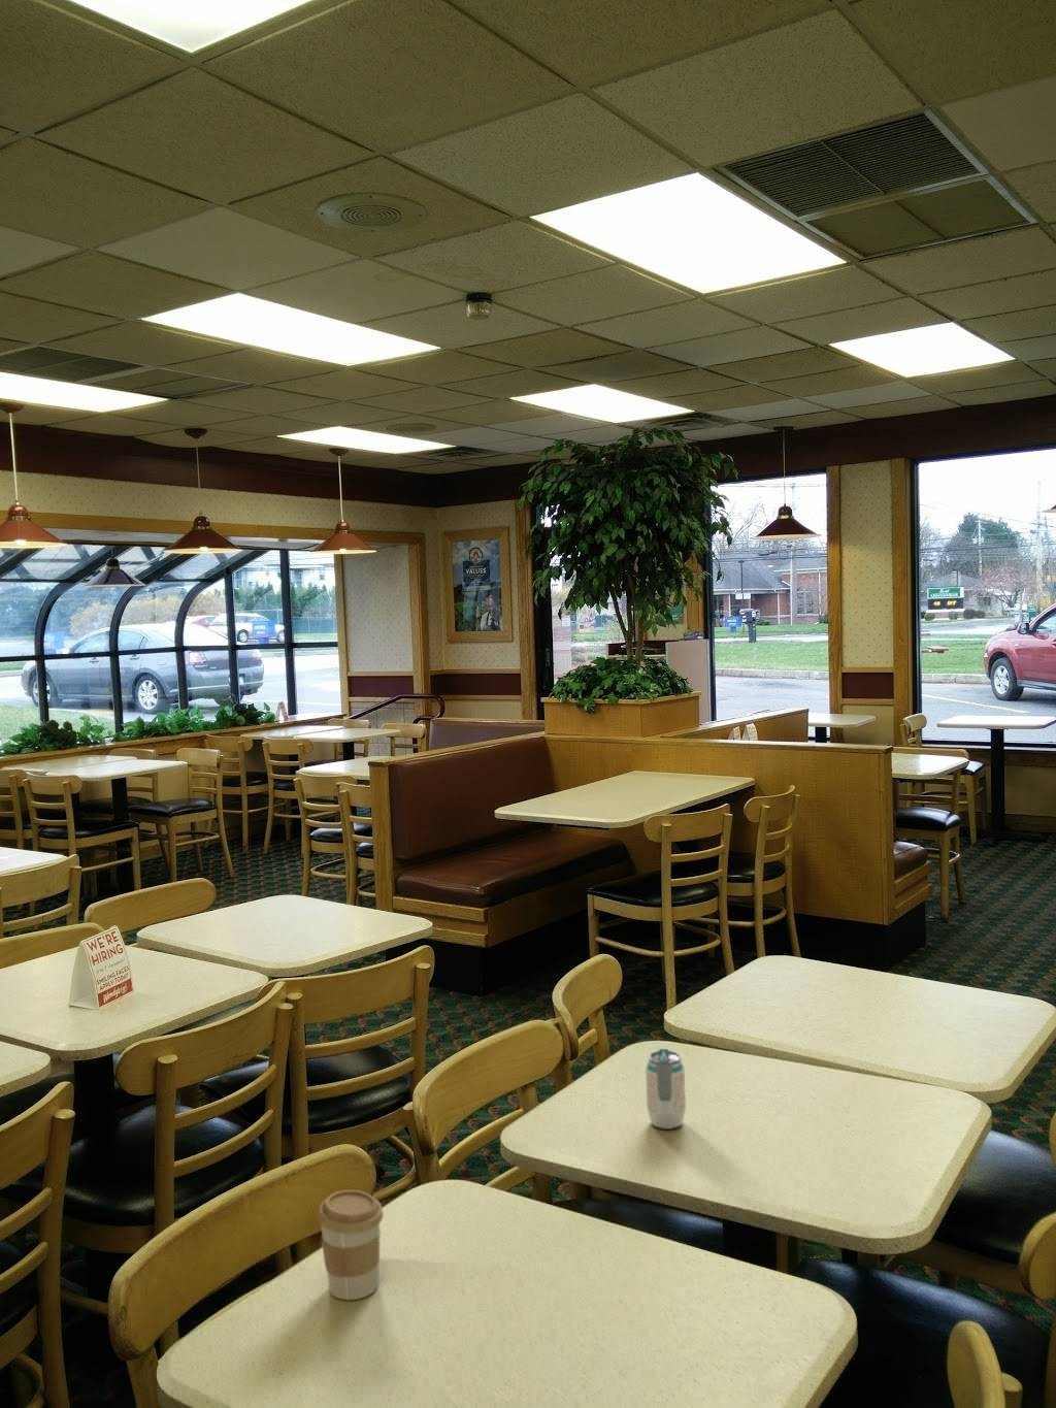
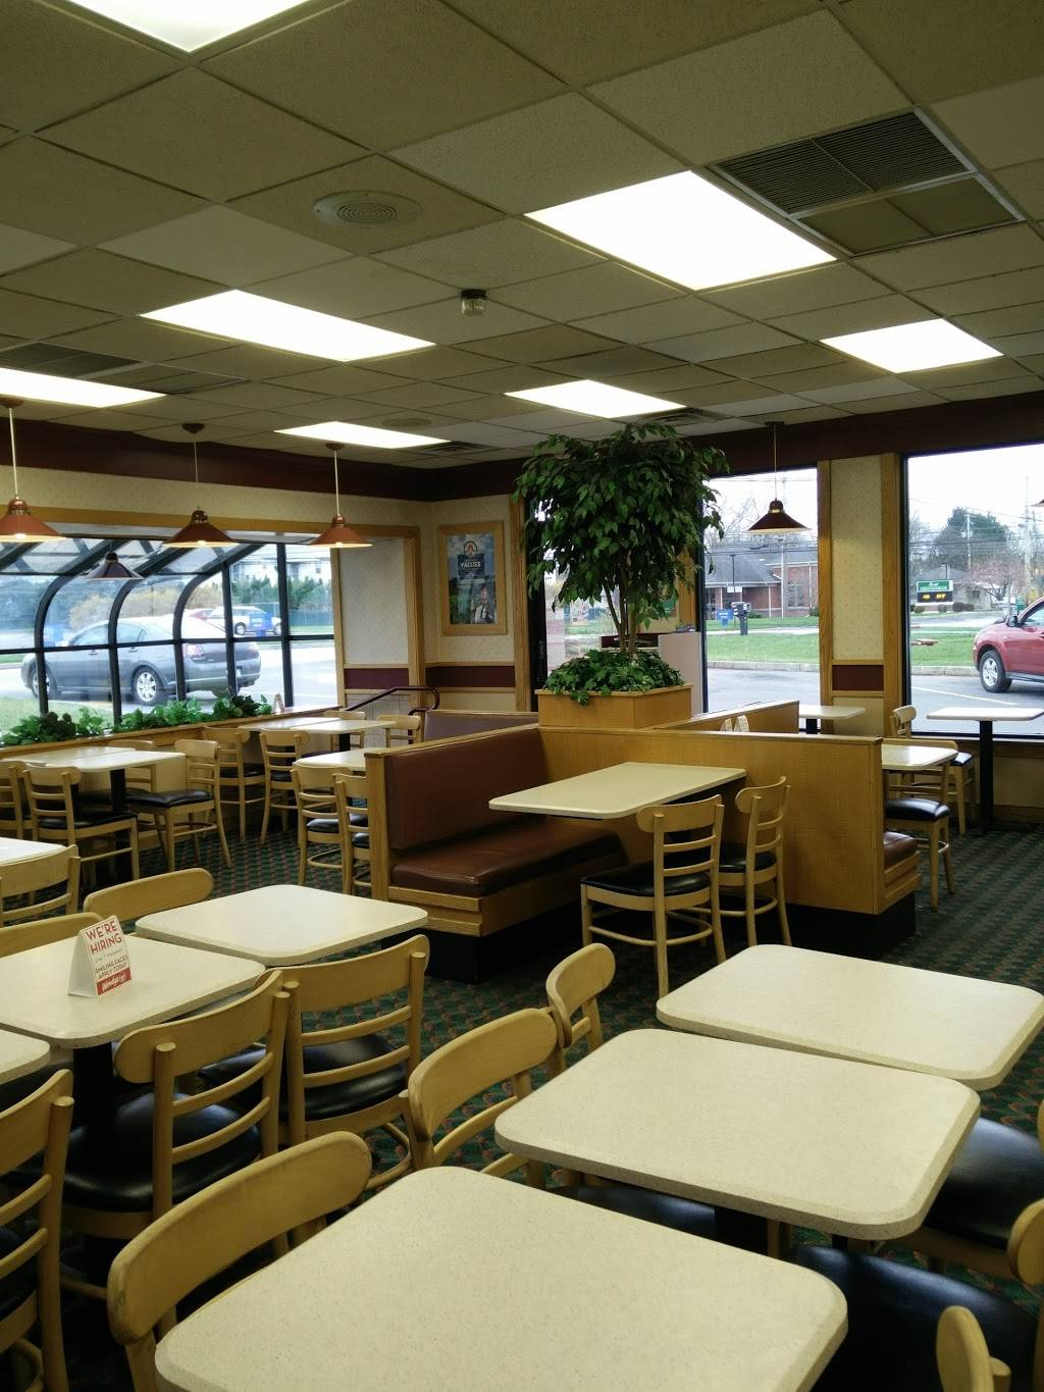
- beverage can (666, 1083)
- coffee cup (352, 1242)
